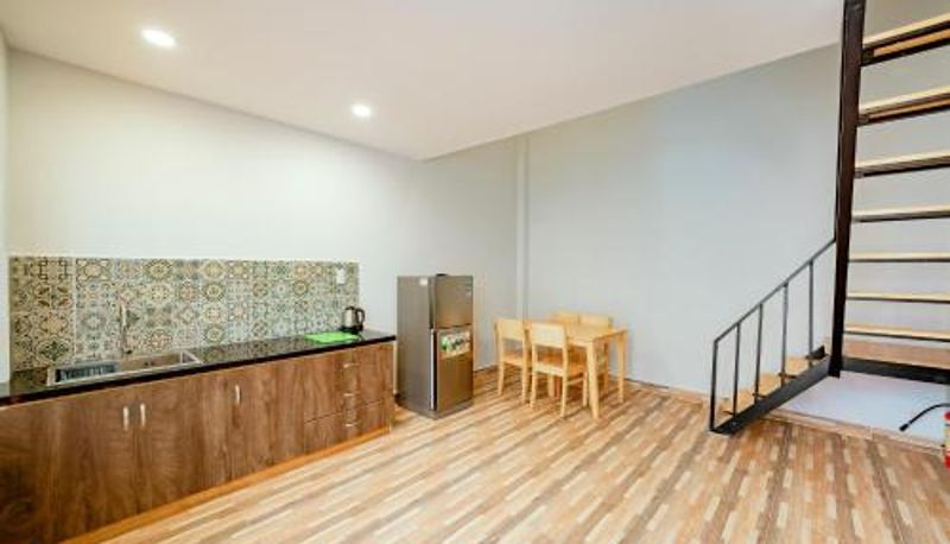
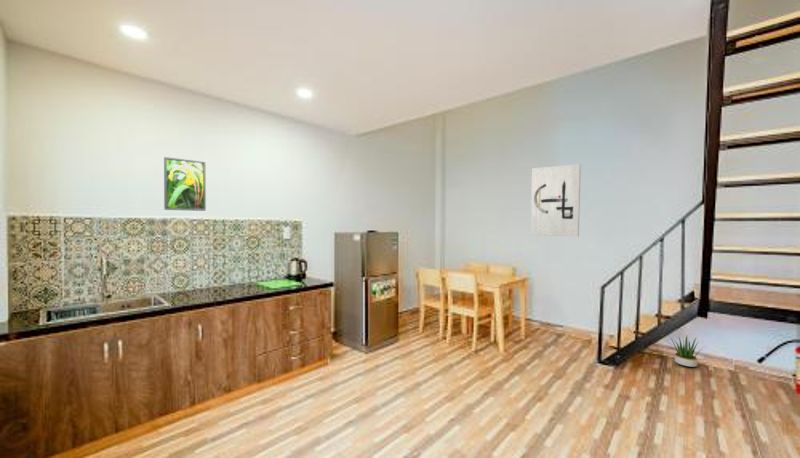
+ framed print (185, 185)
+ potted plant (686, 350)
+ wall art (554, 201)
